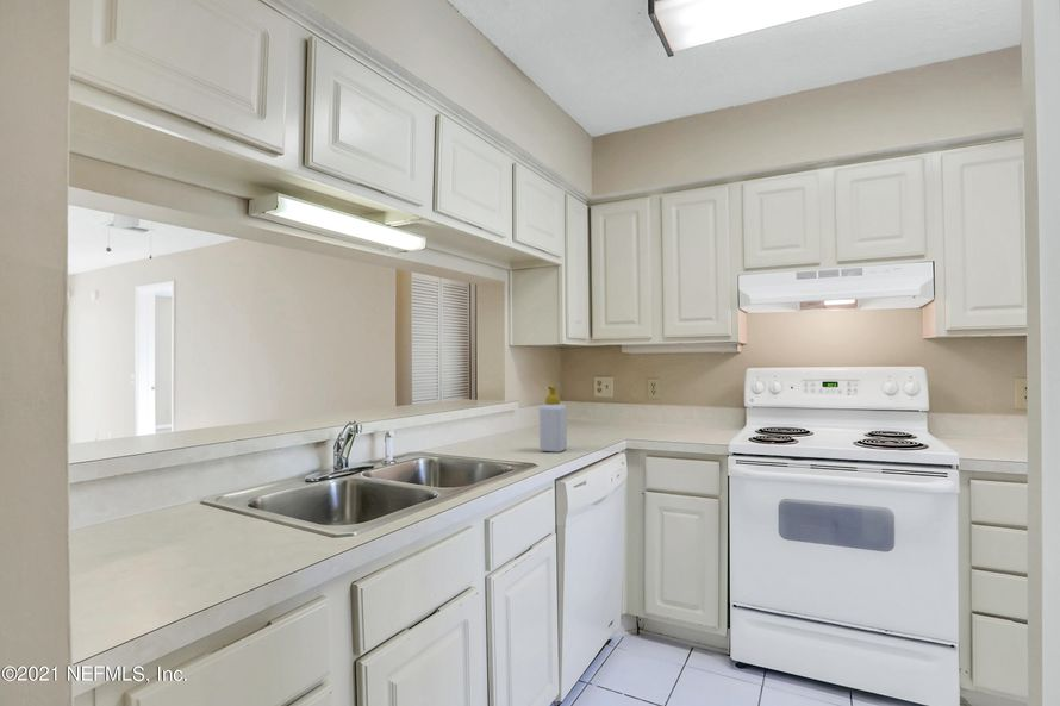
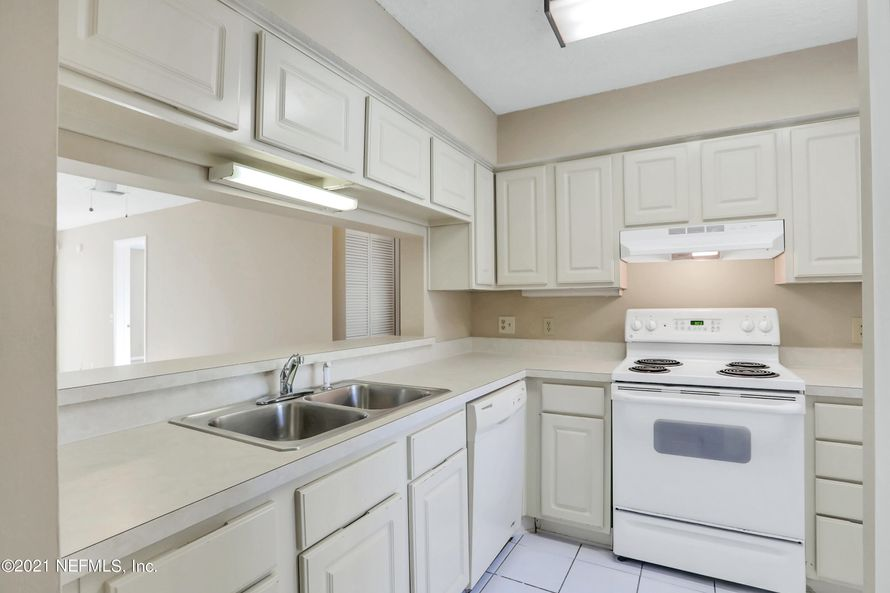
- soap bottle (553, 418)
